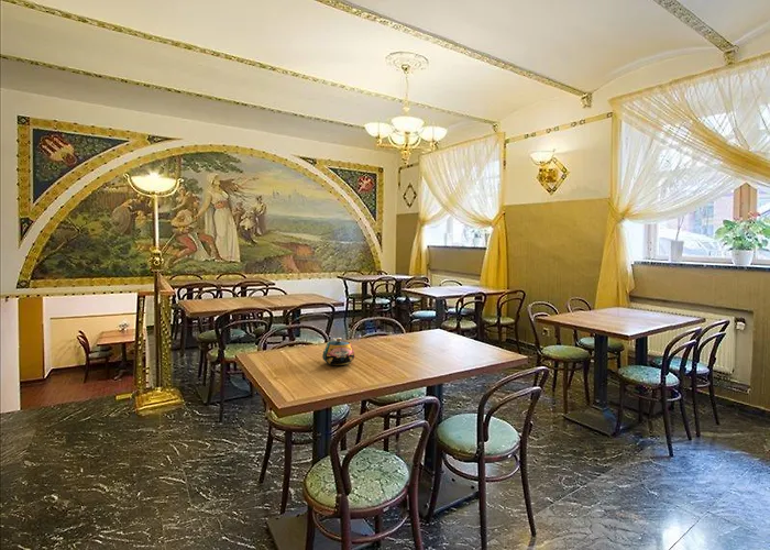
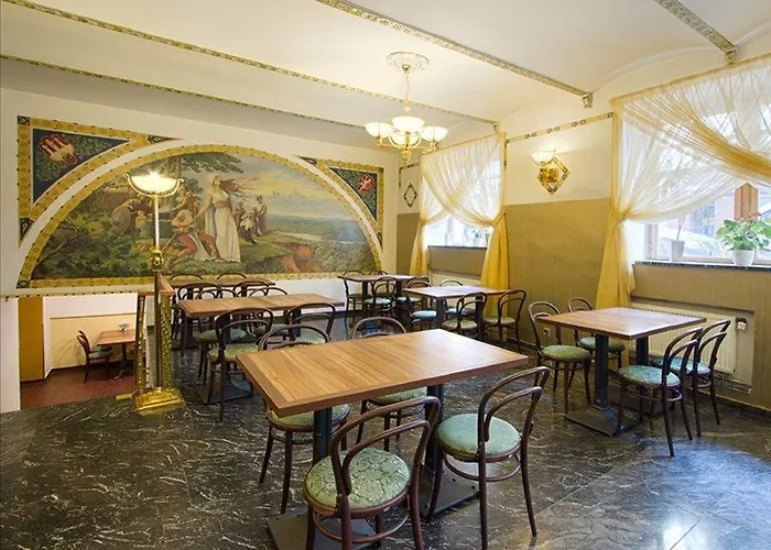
- teapot (338, 350)
